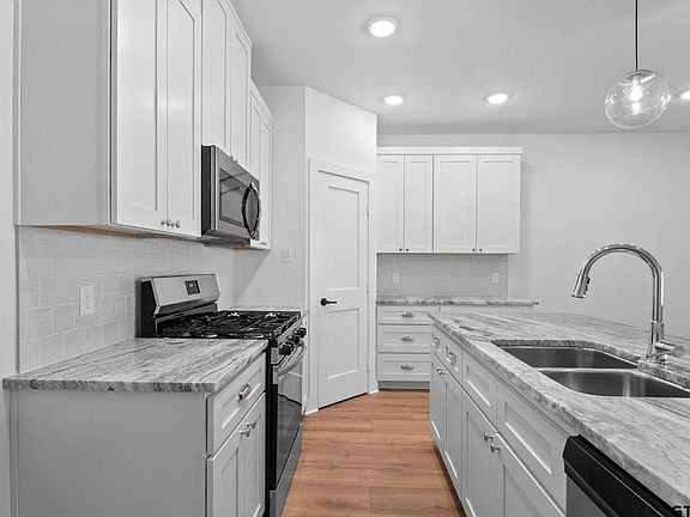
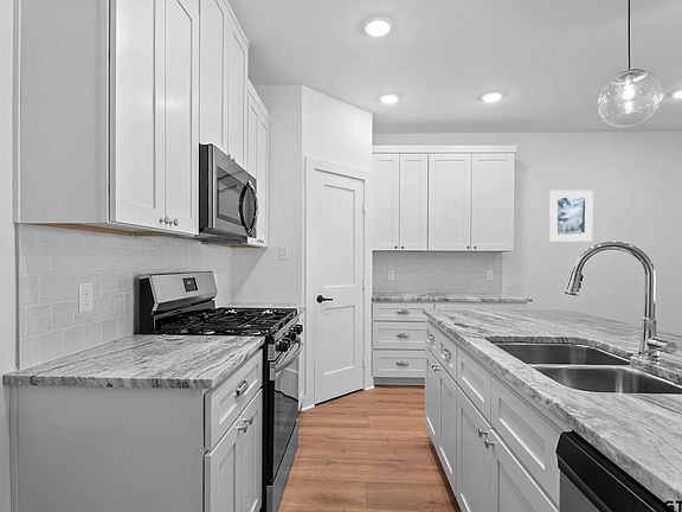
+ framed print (571, 216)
